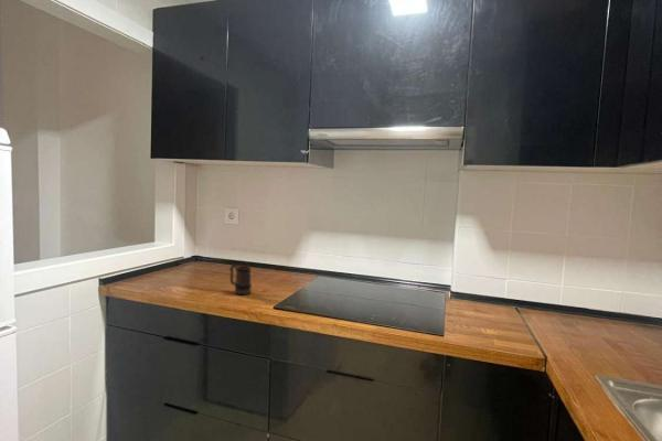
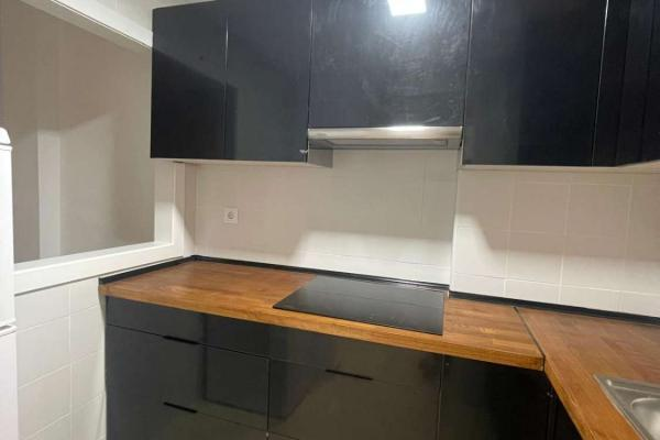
- mug (239, 278)
